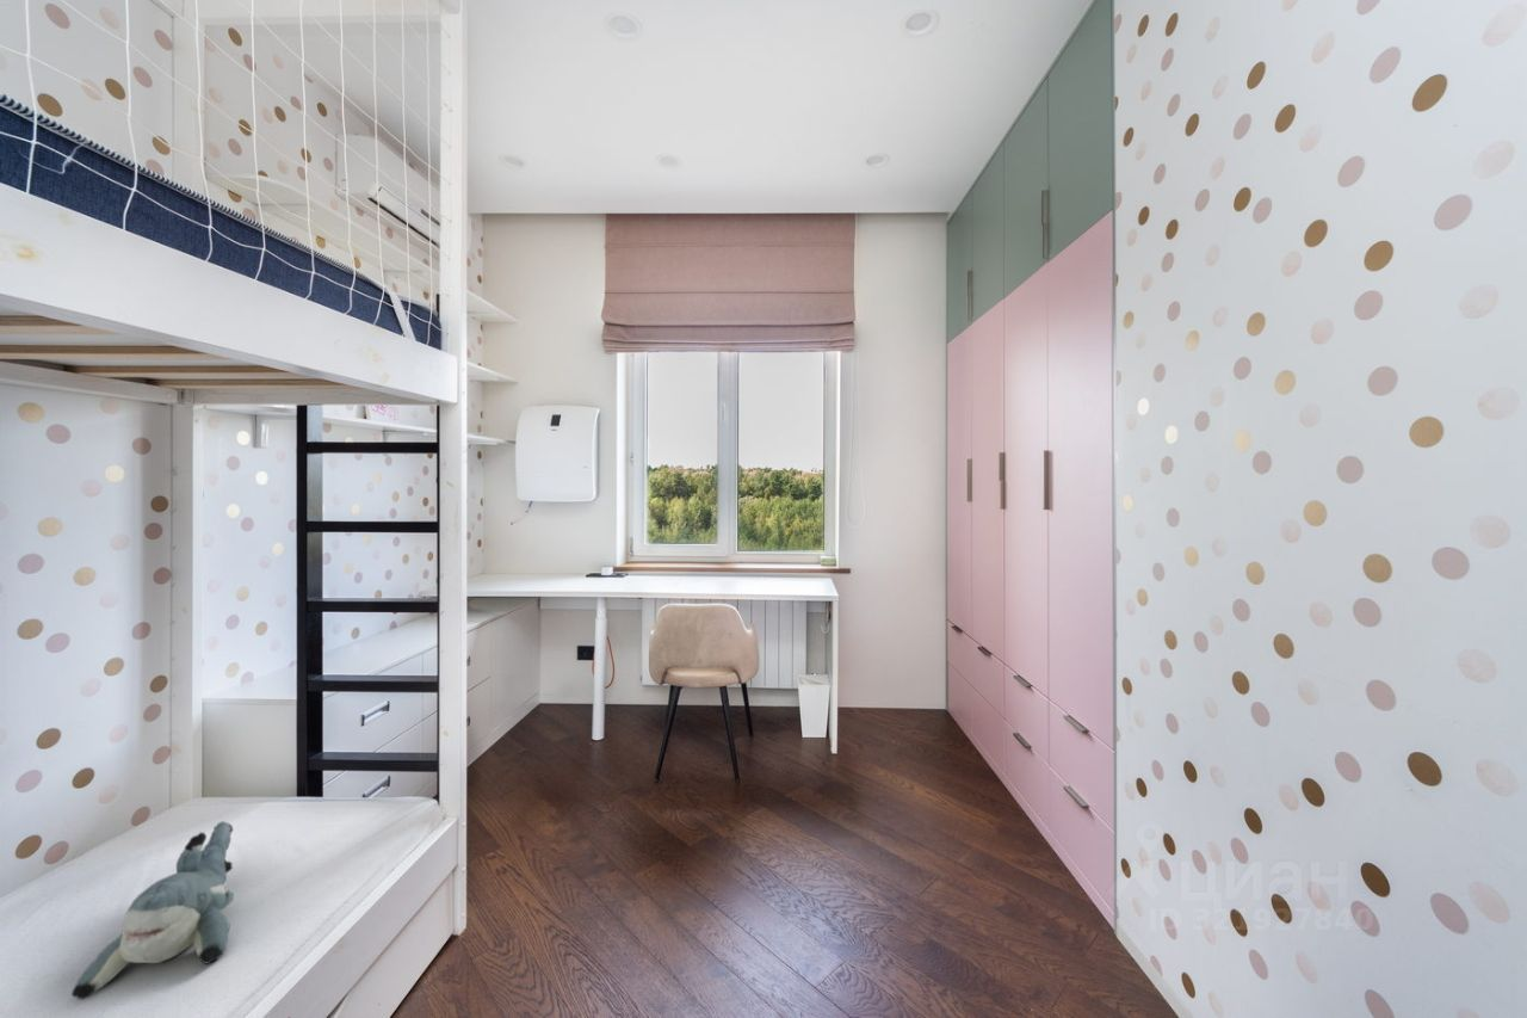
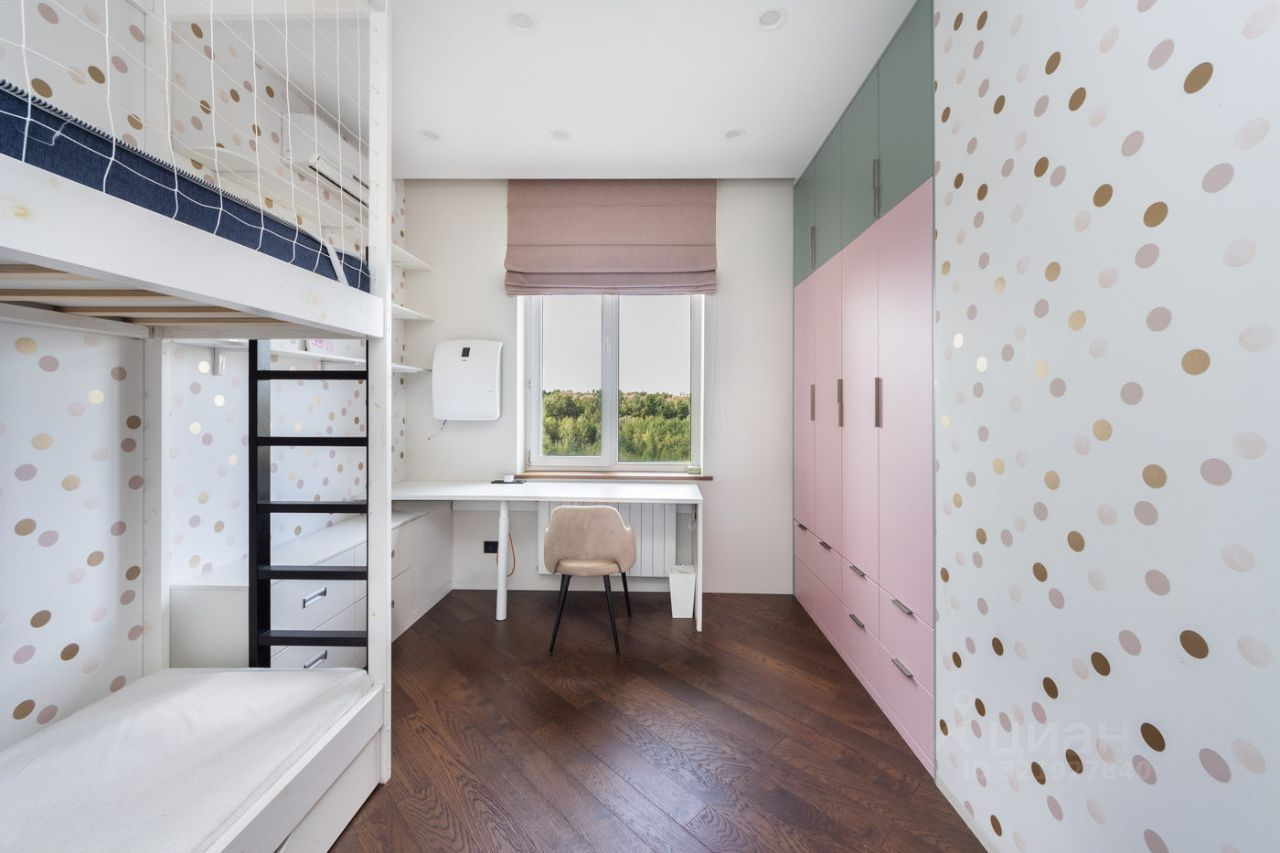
- shark plush (203, 877)
